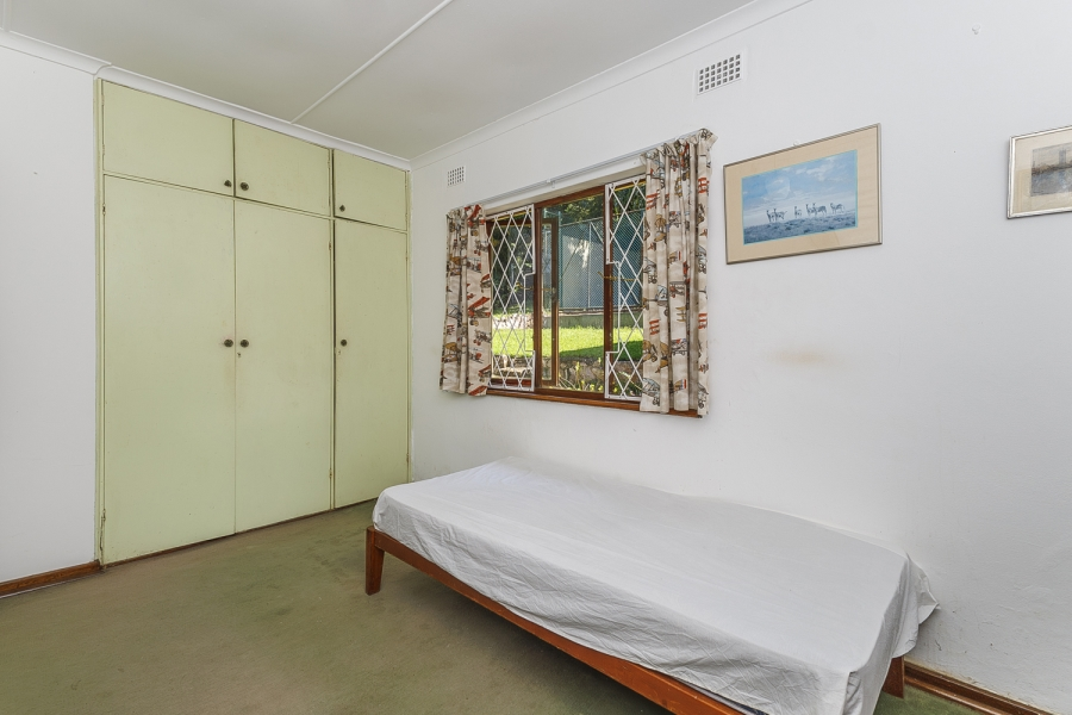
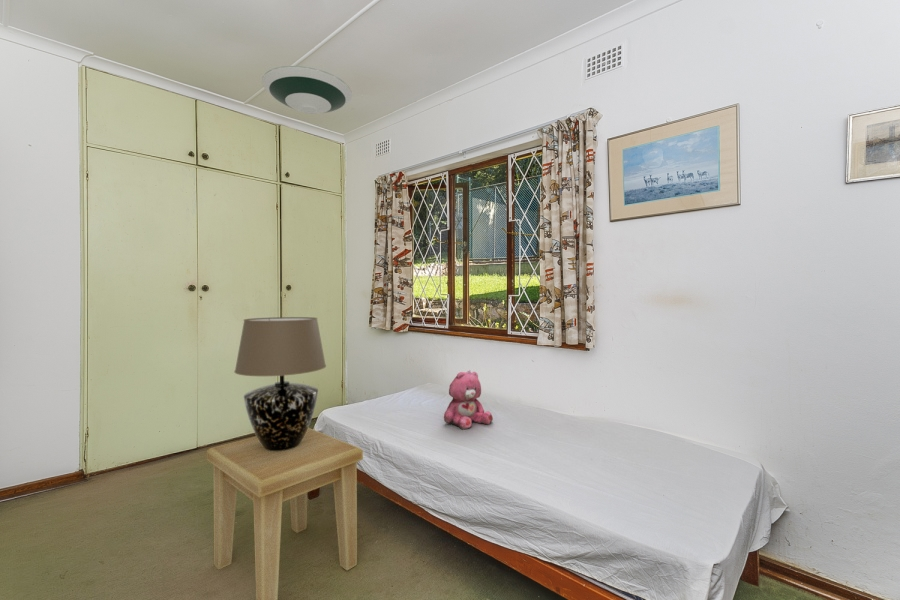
+ table lamp (282, 381)
+ side table (281, 506)
+ teddy bear (467, 396)
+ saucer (308, 100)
